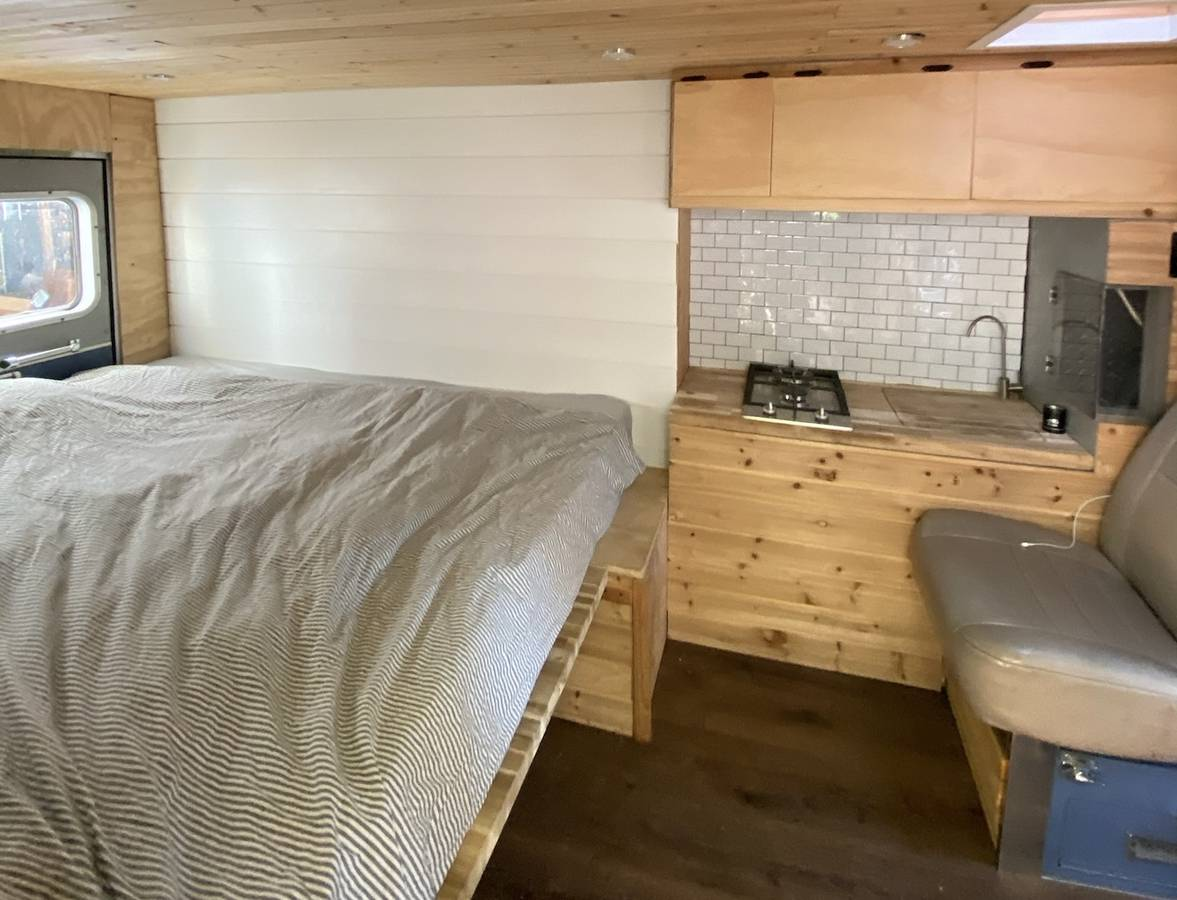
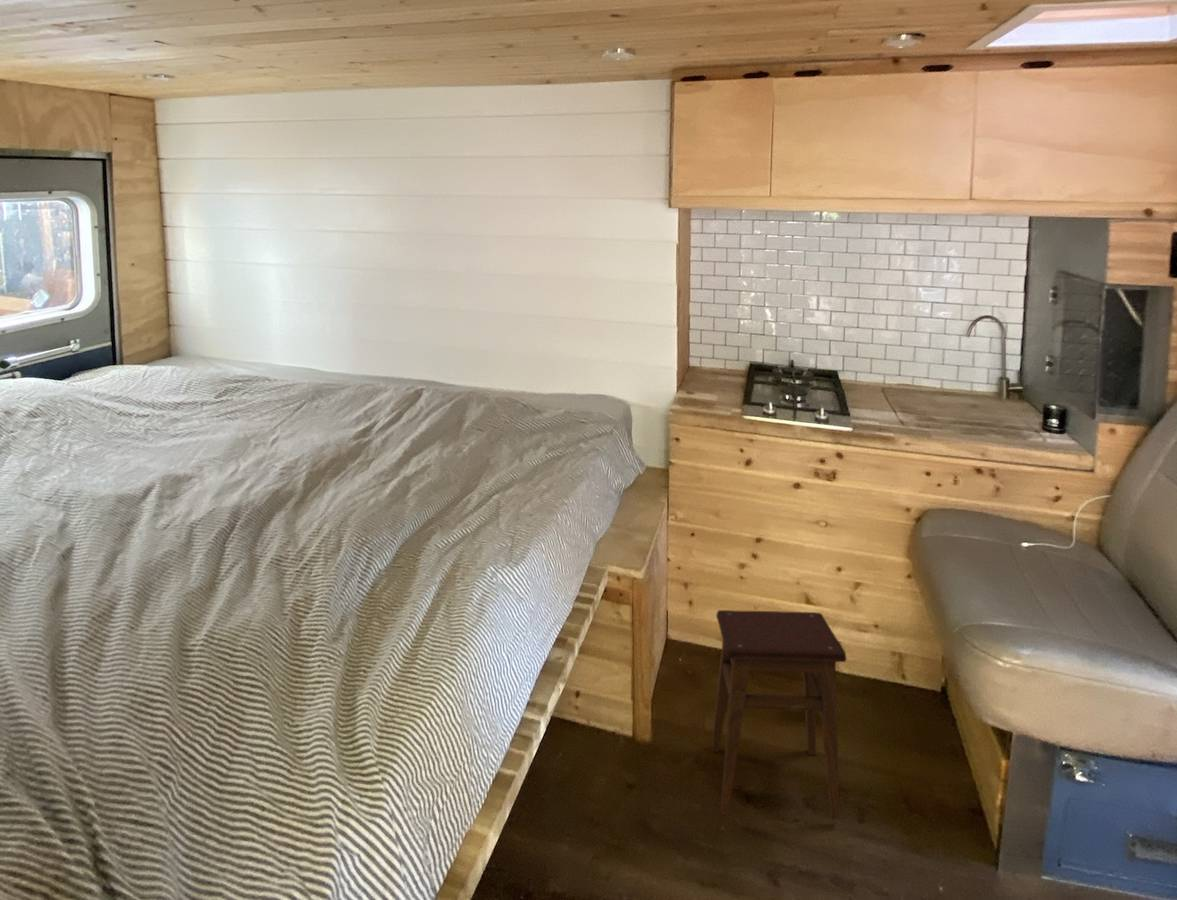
+ stool (773, 708)
